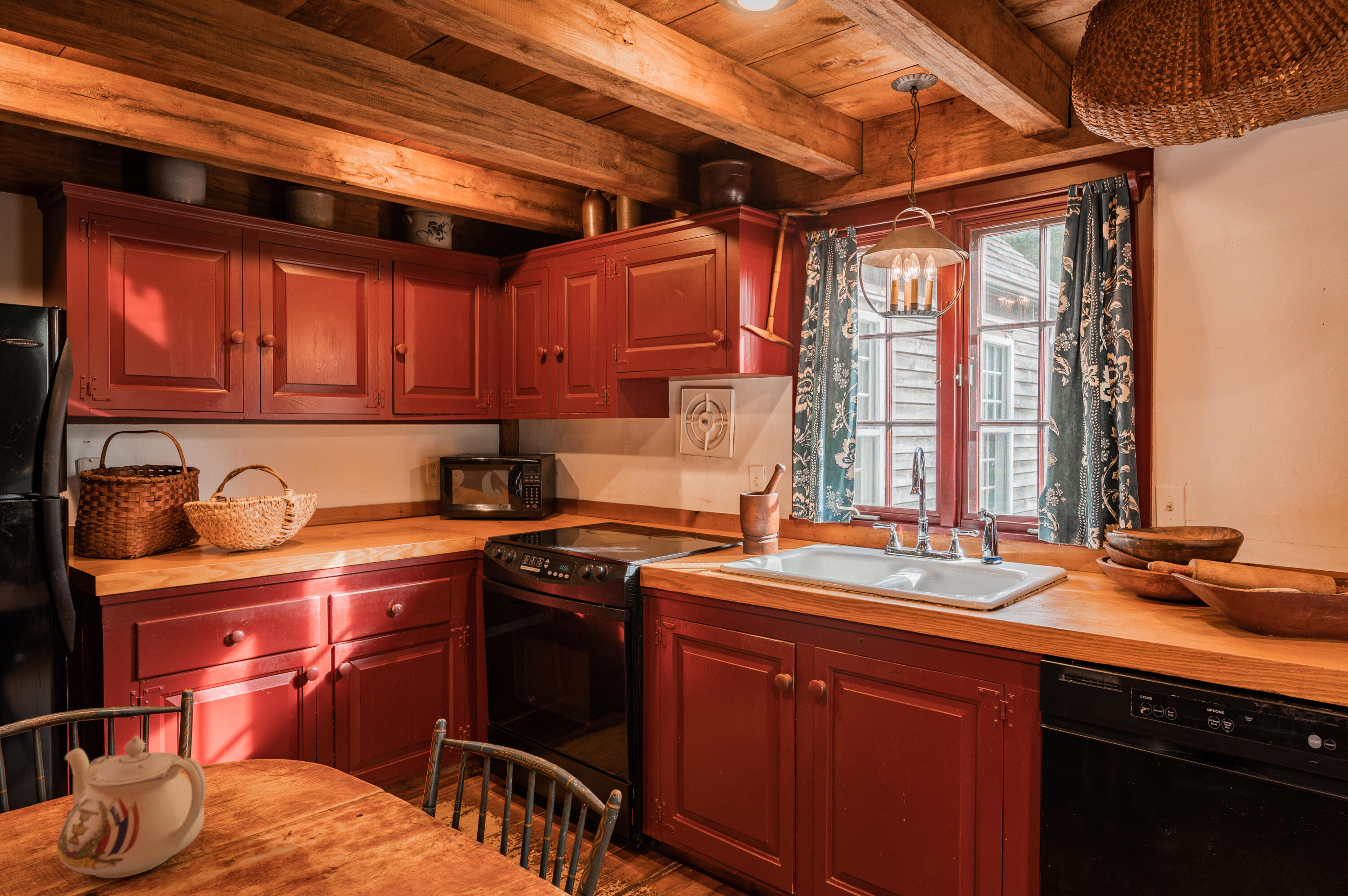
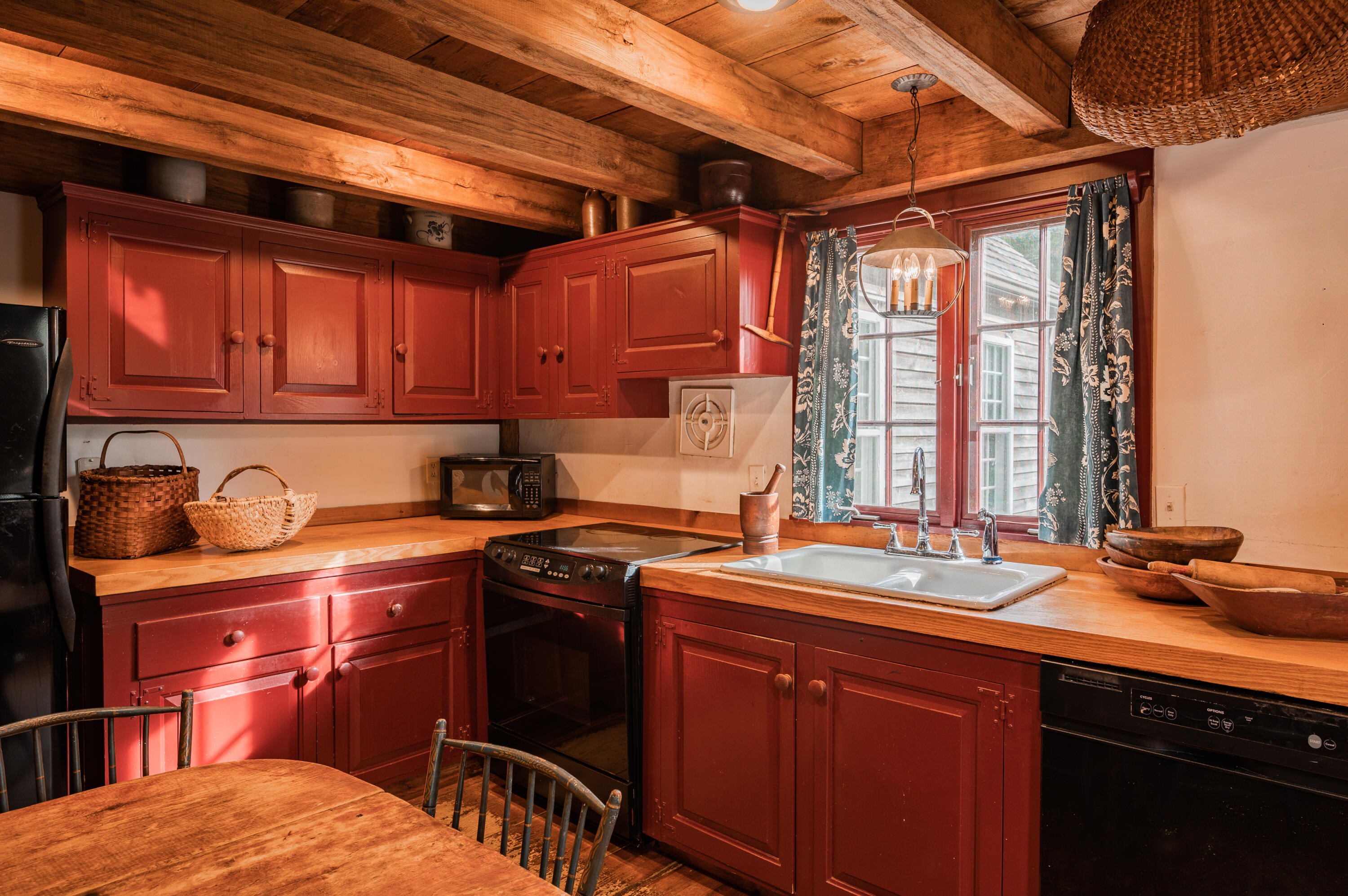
- teapot (134, 798)
